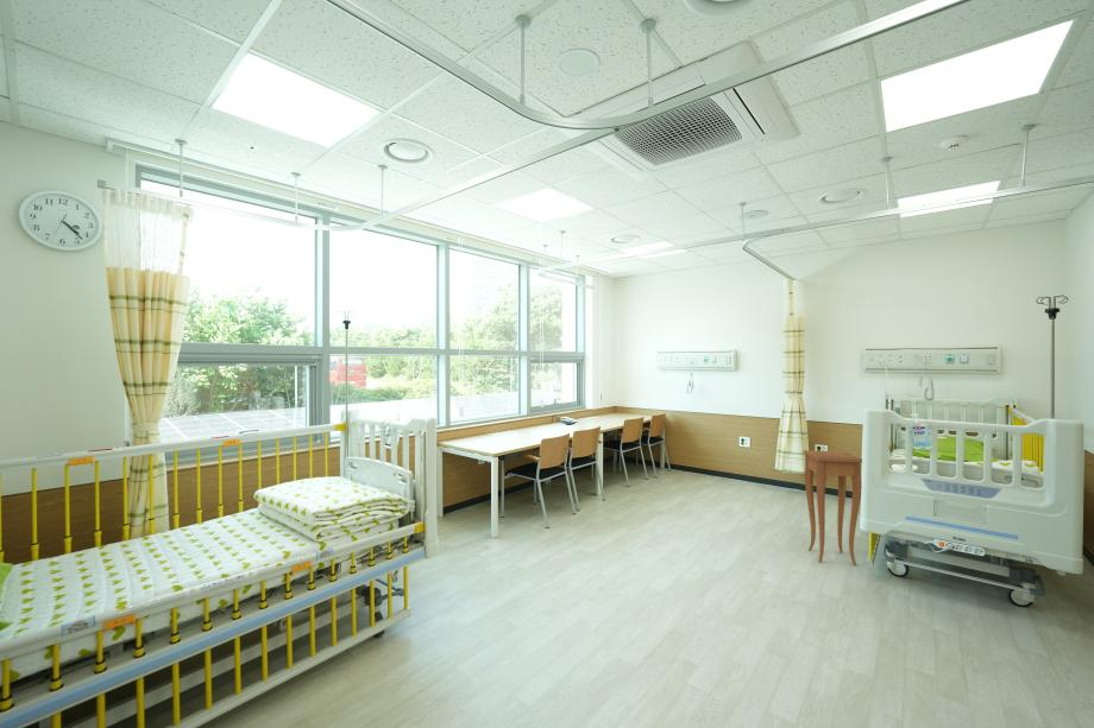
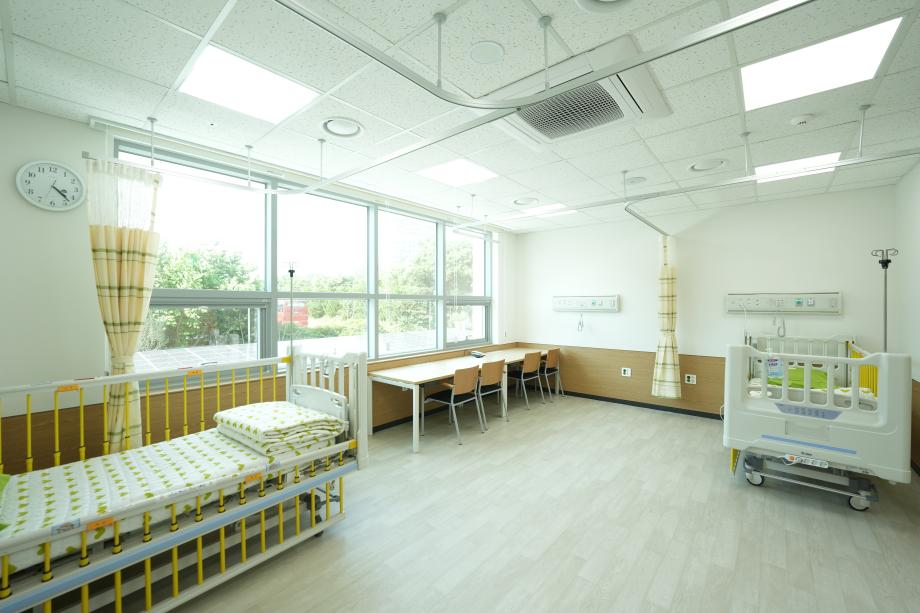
- side table (838, 506)
